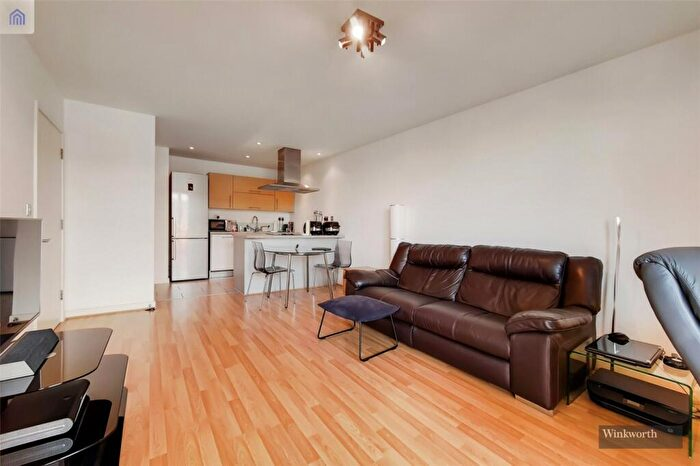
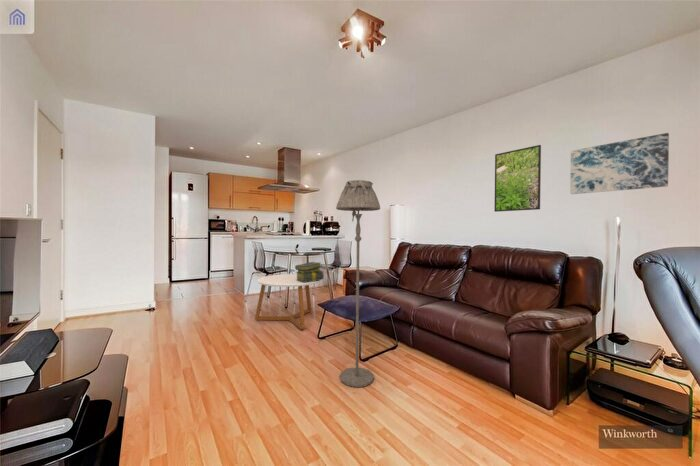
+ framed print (516, 180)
+ floor lamp (357, 279)
+ coffee table (299, 299)
+ wall art (614, 166)
+ stack of books (309, 271)
